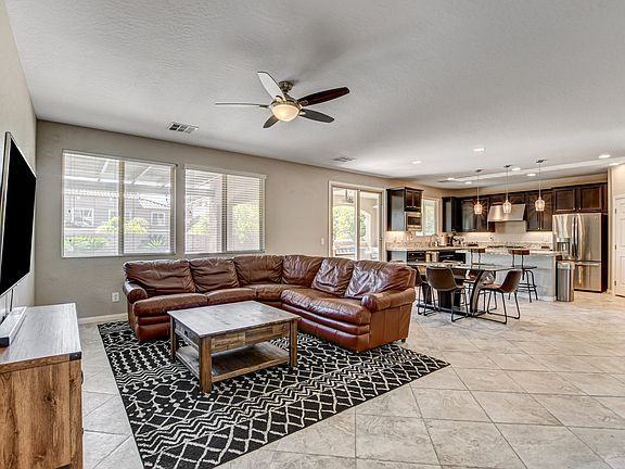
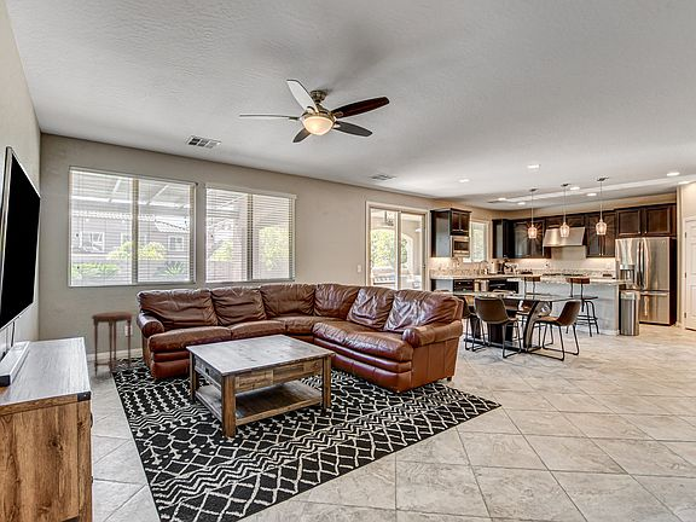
+ side table (111, 343)
